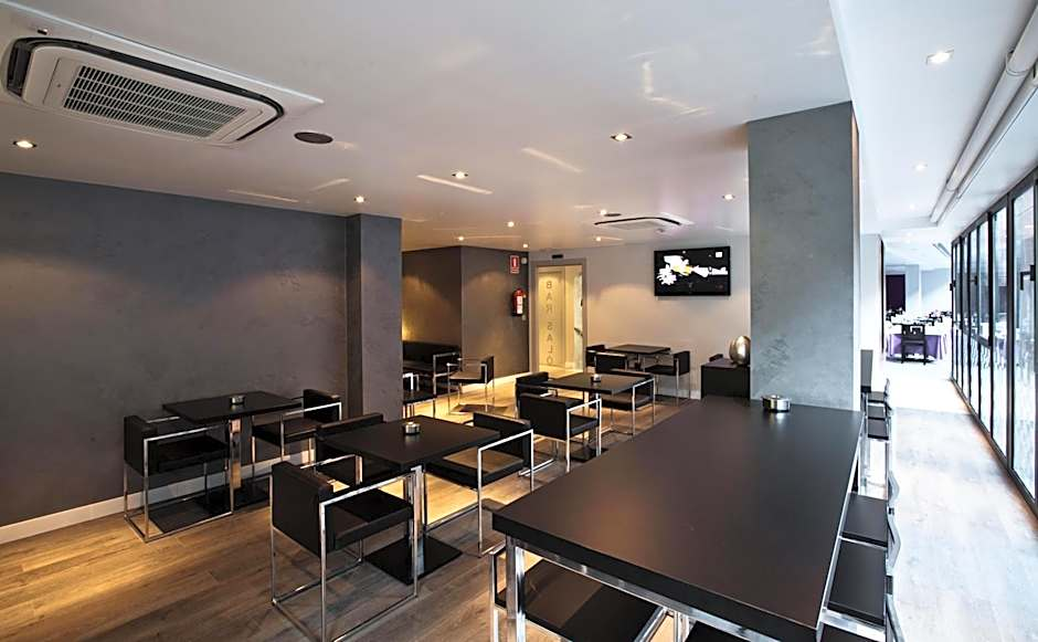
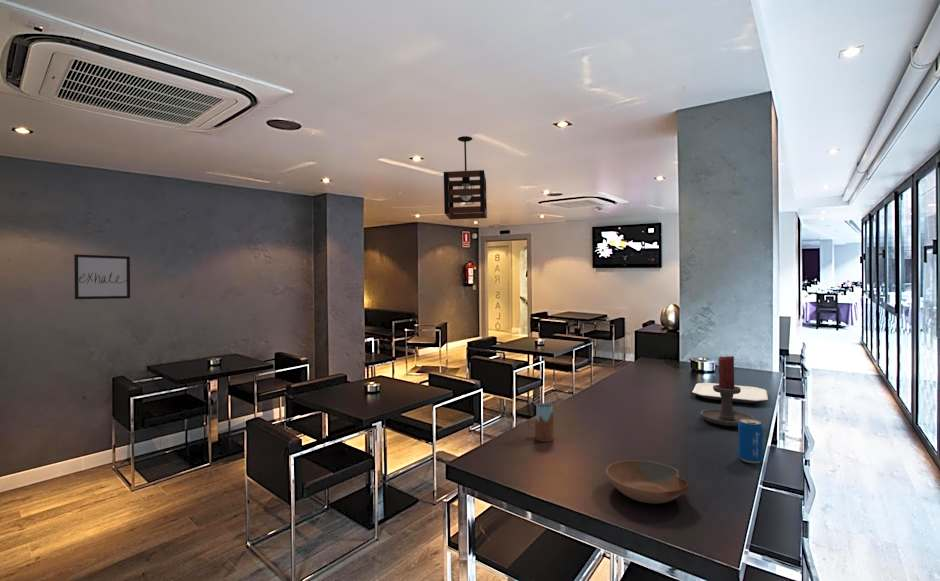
+ bowl (646, 483)
+ pendant light (465, 177)
+ plate (733, 394)
+ wall art (103, 277)
+ beverage can (750, 440)
+ drinking glass (540, 421)
+ candle holder (727, 386)
